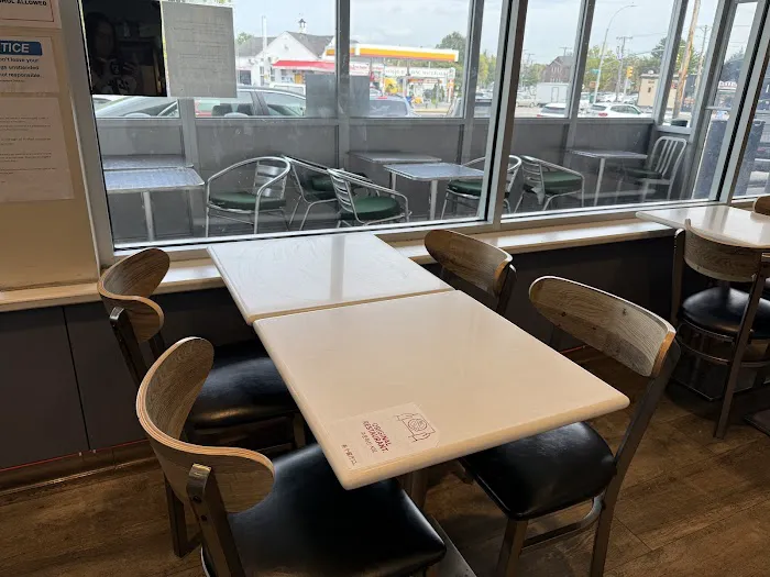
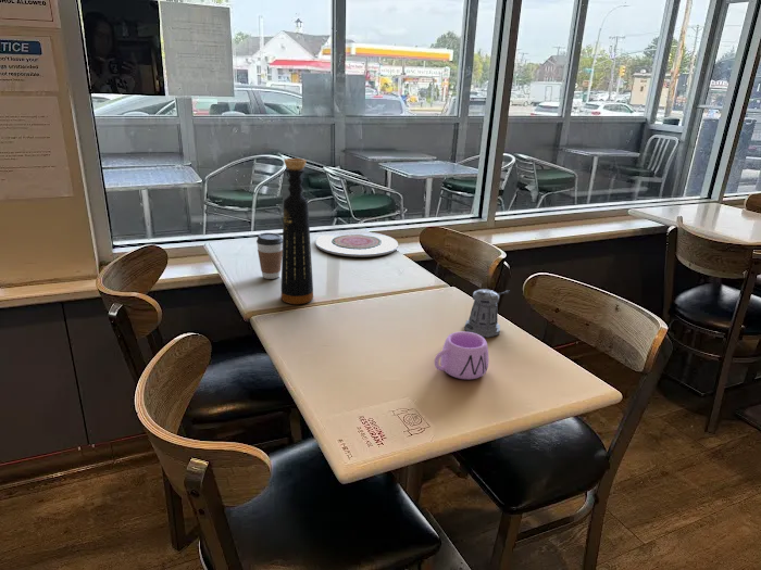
+ pepper shaker (487, 308)
+ mug (460, 356)
+ coffee cup (270, 256)
+ plate (357, 242)
+ bottle (296, 232)
